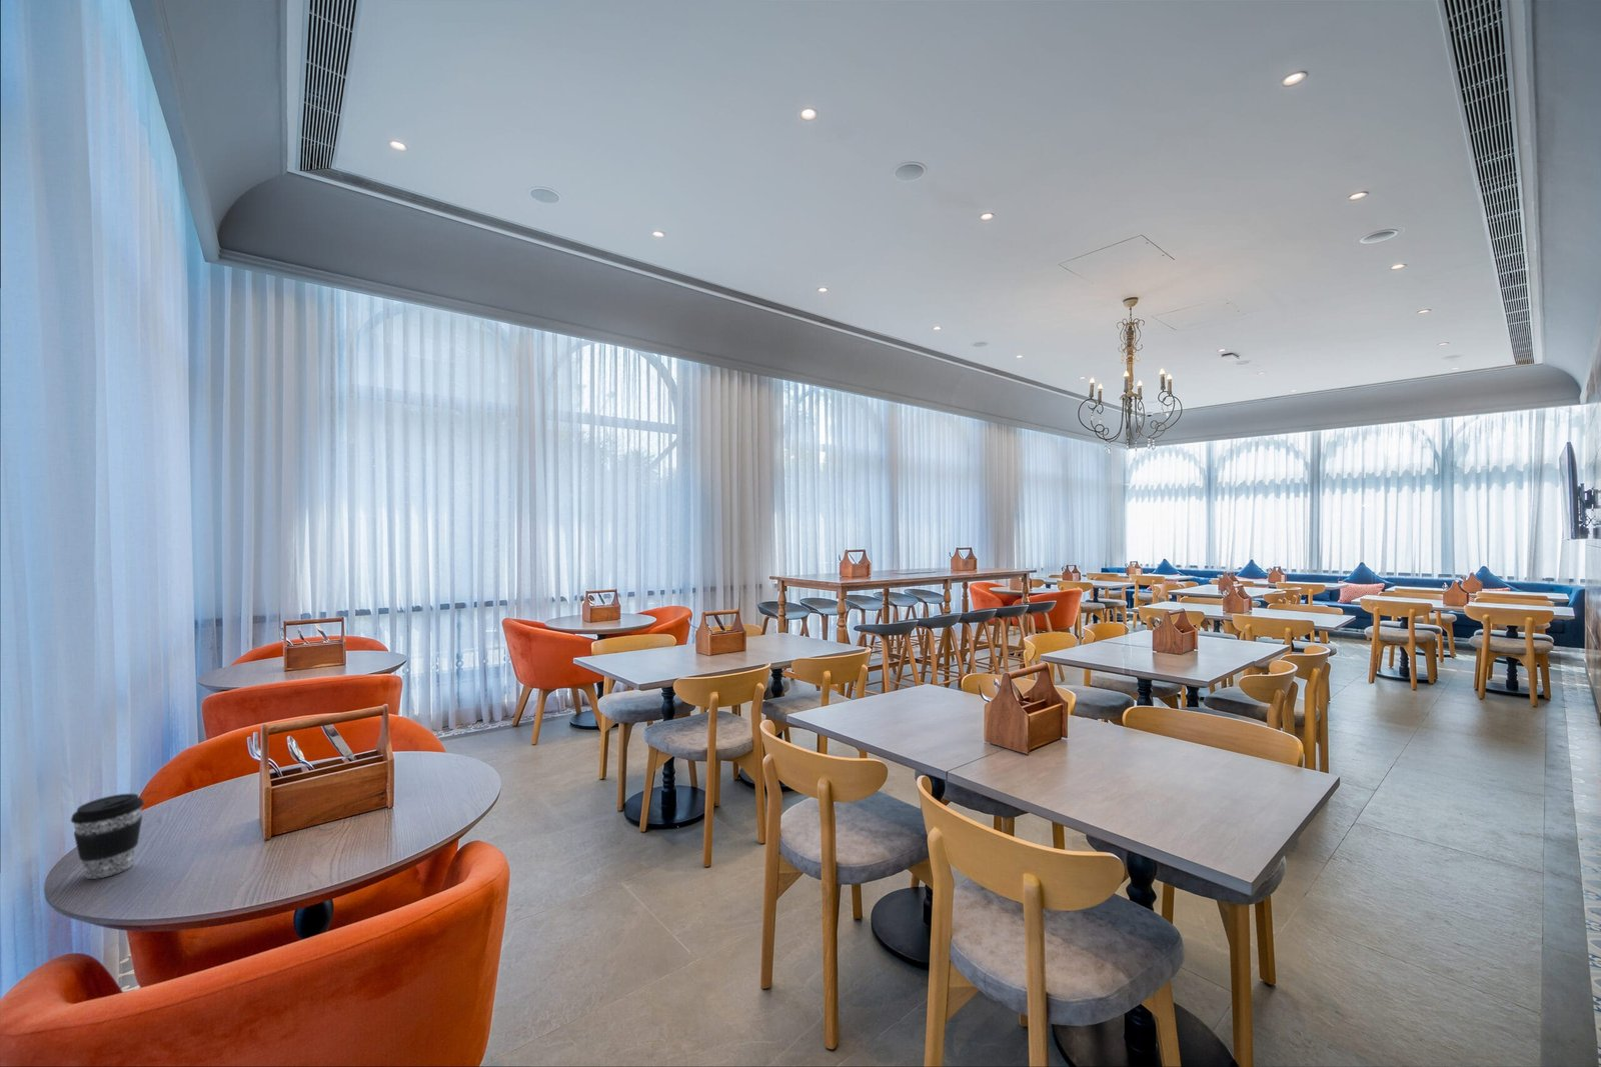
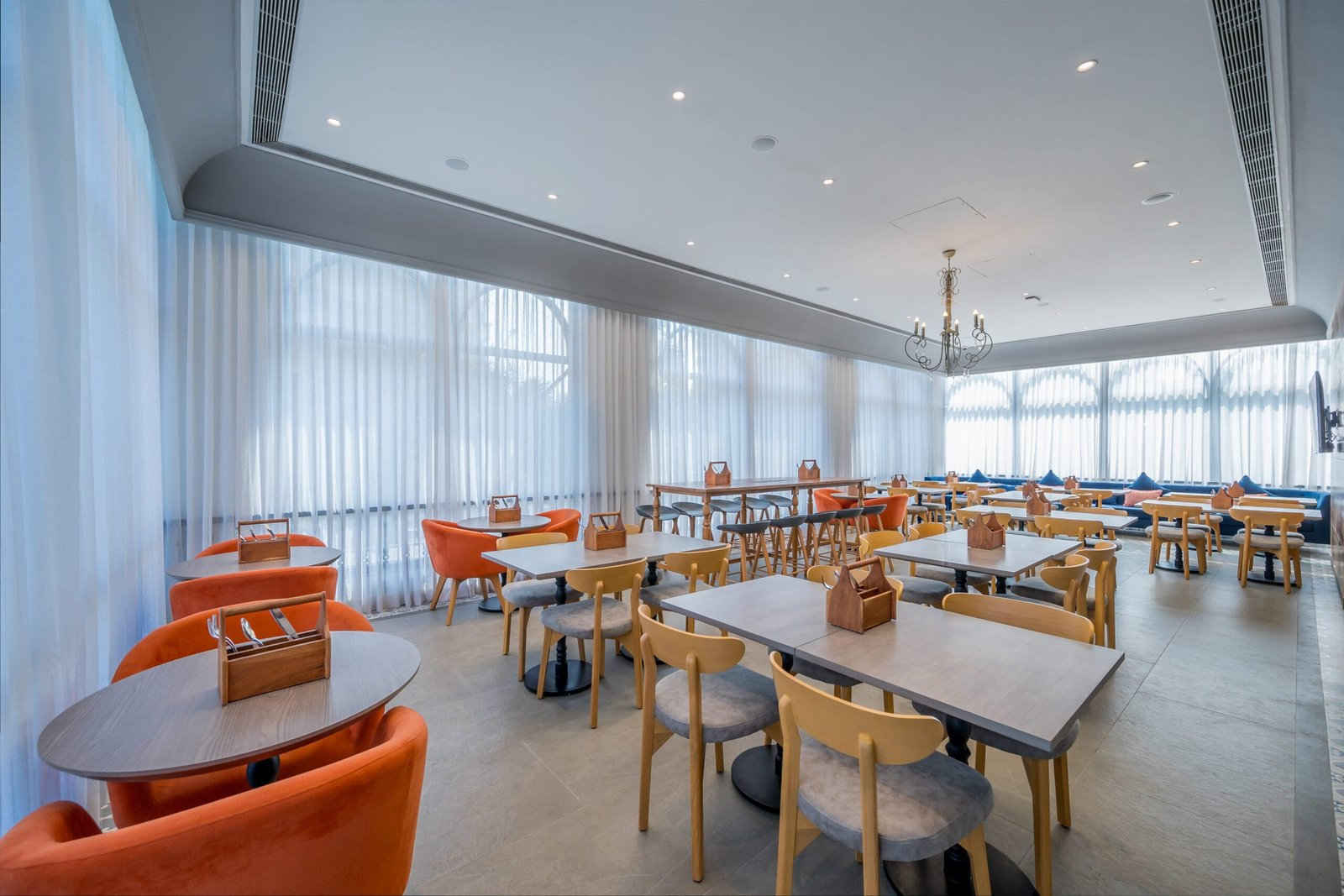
- coffee cup (108, 836)
